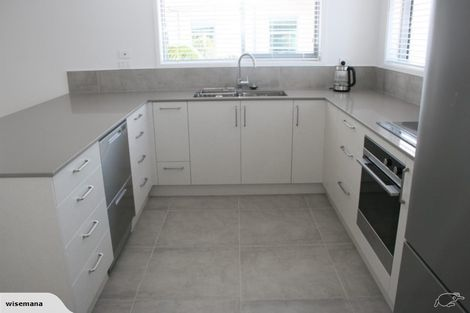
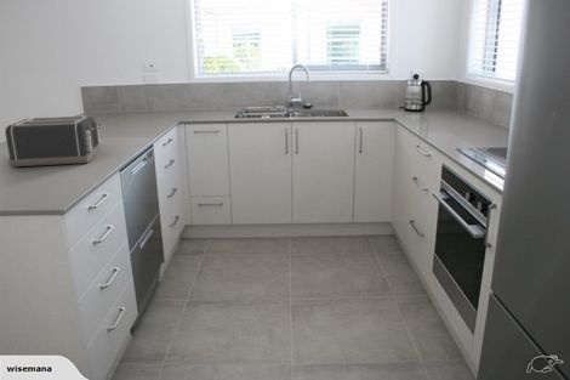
+ toaster (61, 138)
